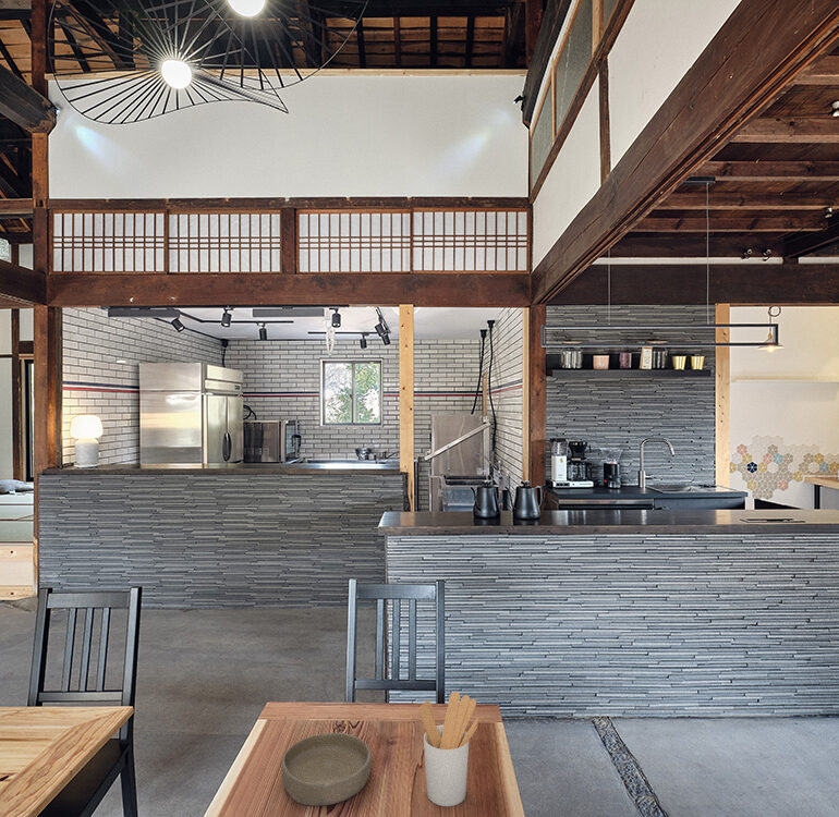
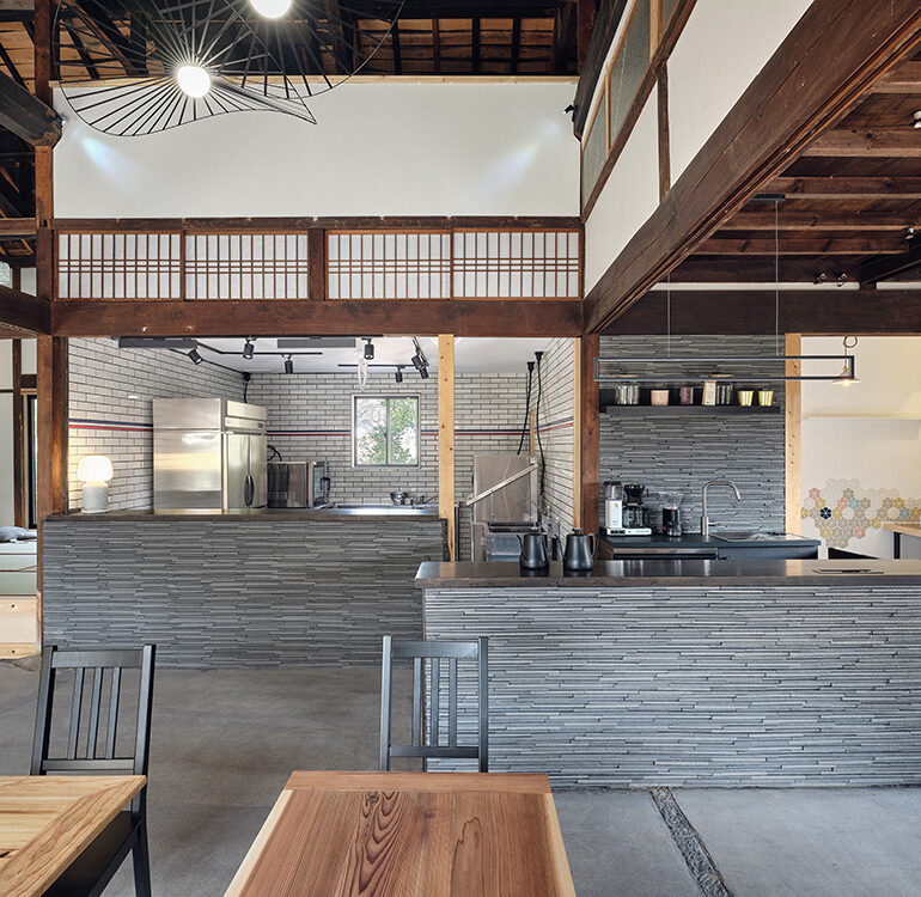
- bowl (327, 767)
- utensil holder (451, 745)
